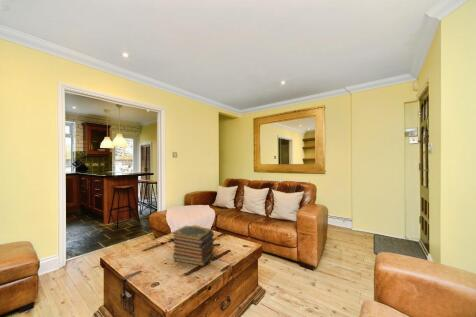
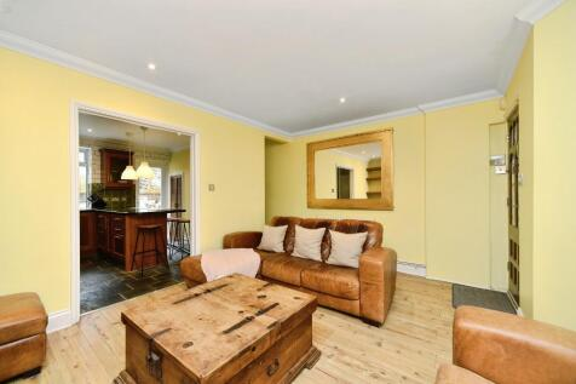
- book stack (193, 244)
